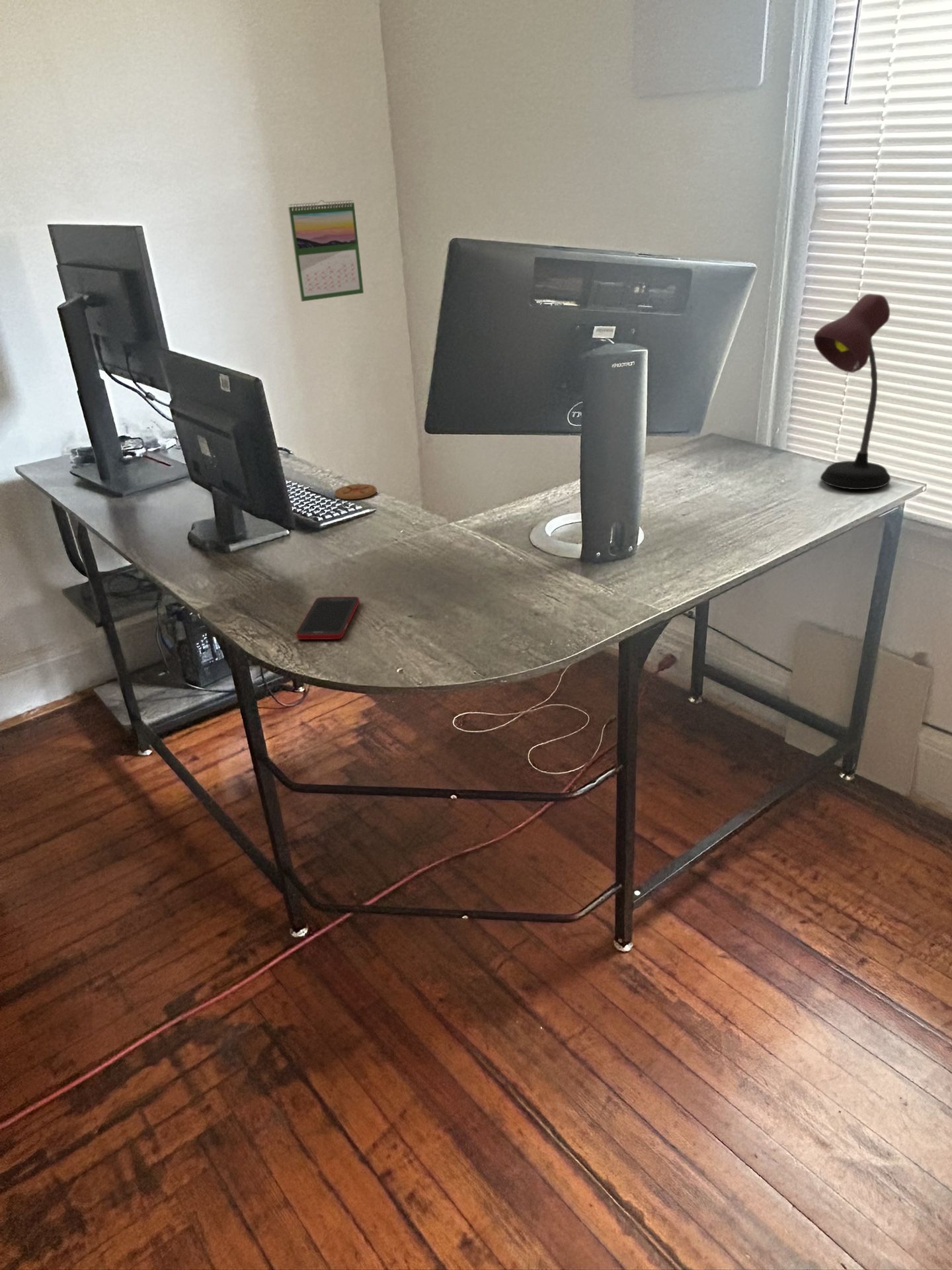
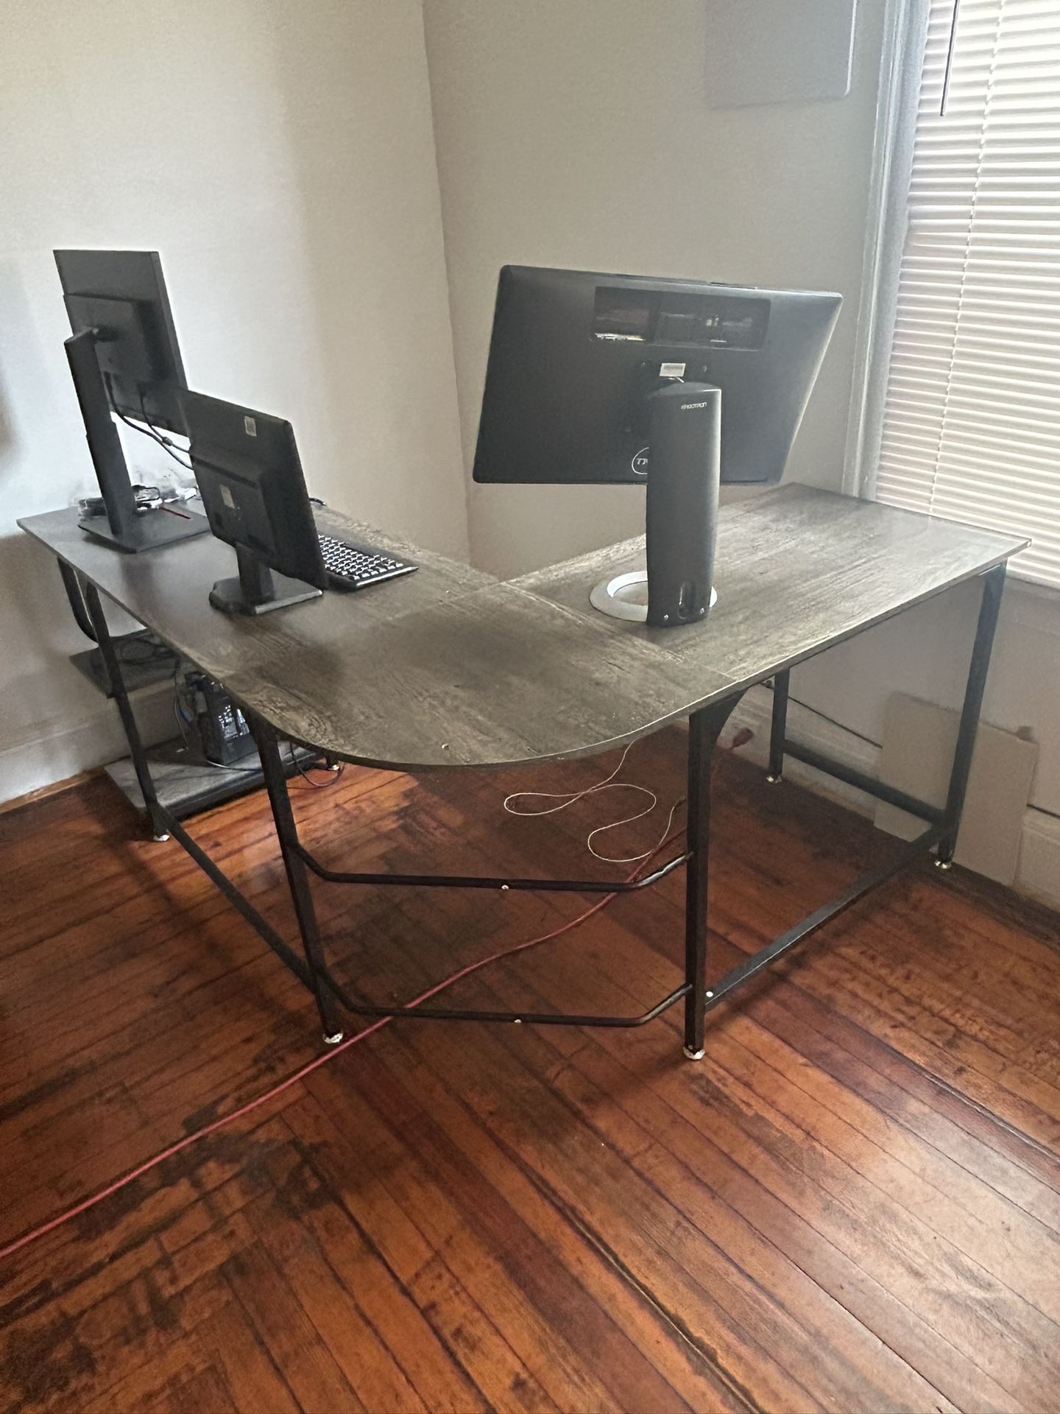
- cell phone (329, 617)
- desk lamp (870, 397)
- coaster (356, 491)
- calendar (327, 249)
